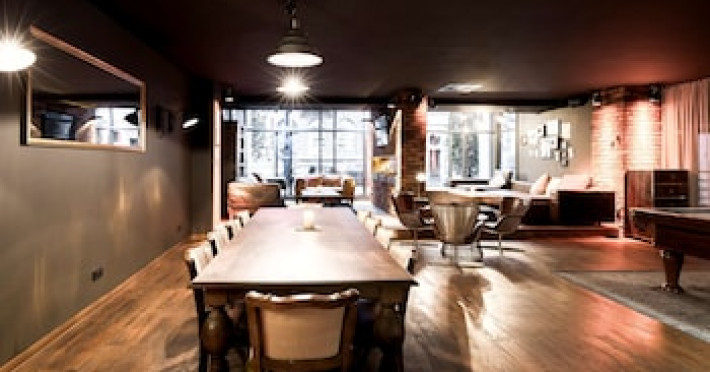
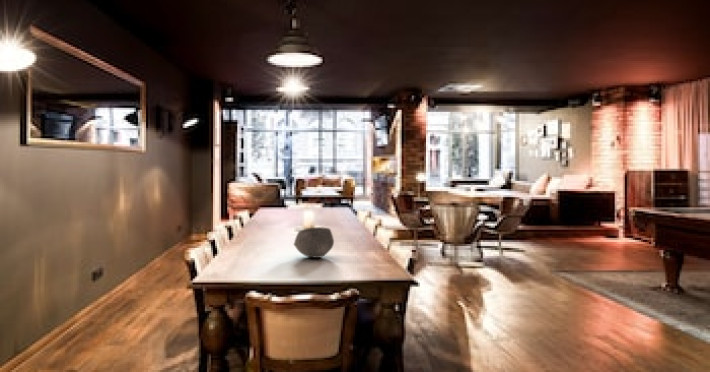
+ bowl (314, 242)
